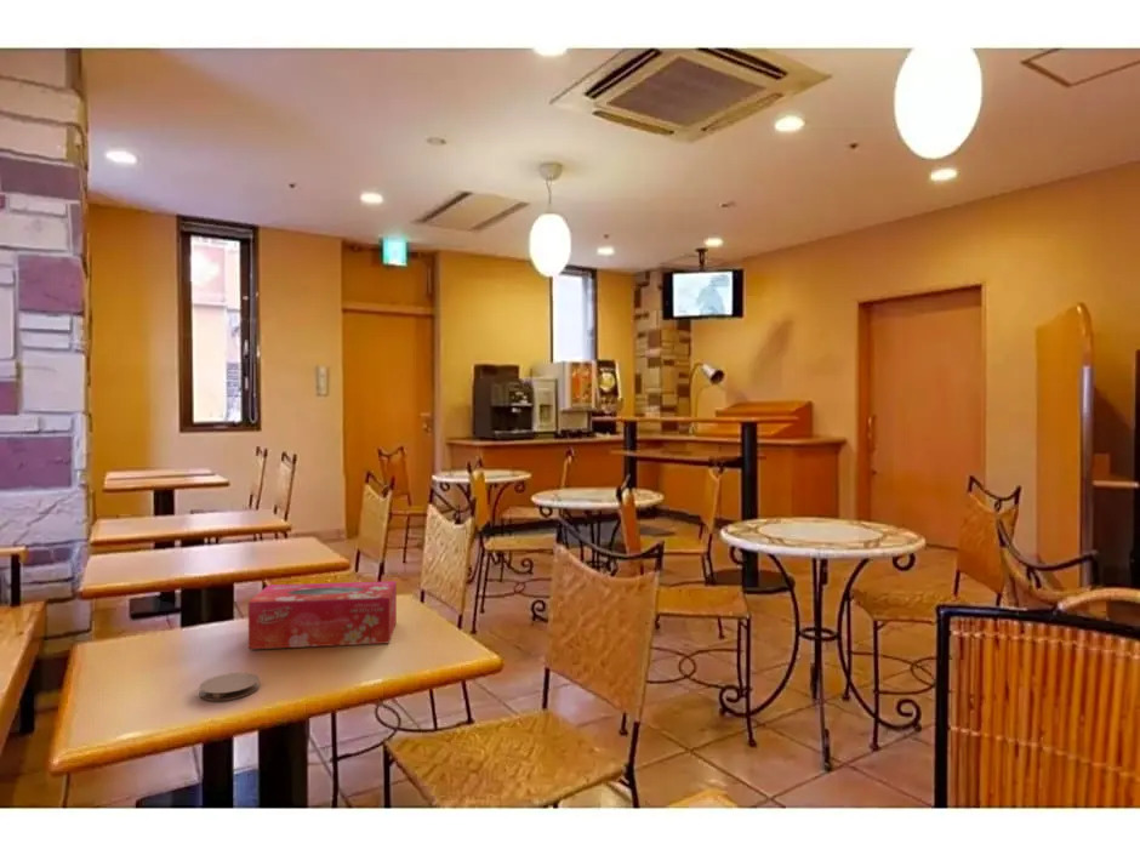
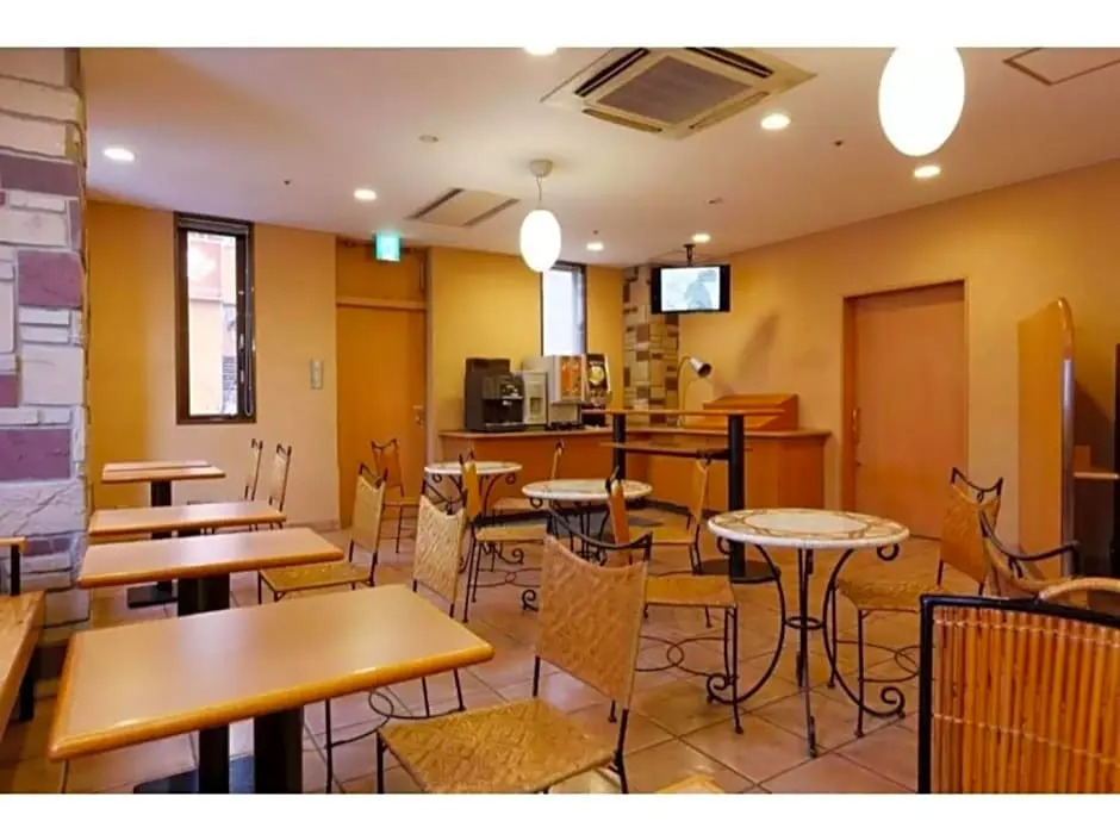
- tissue box (326, 612)
- coaster (229, 685)
